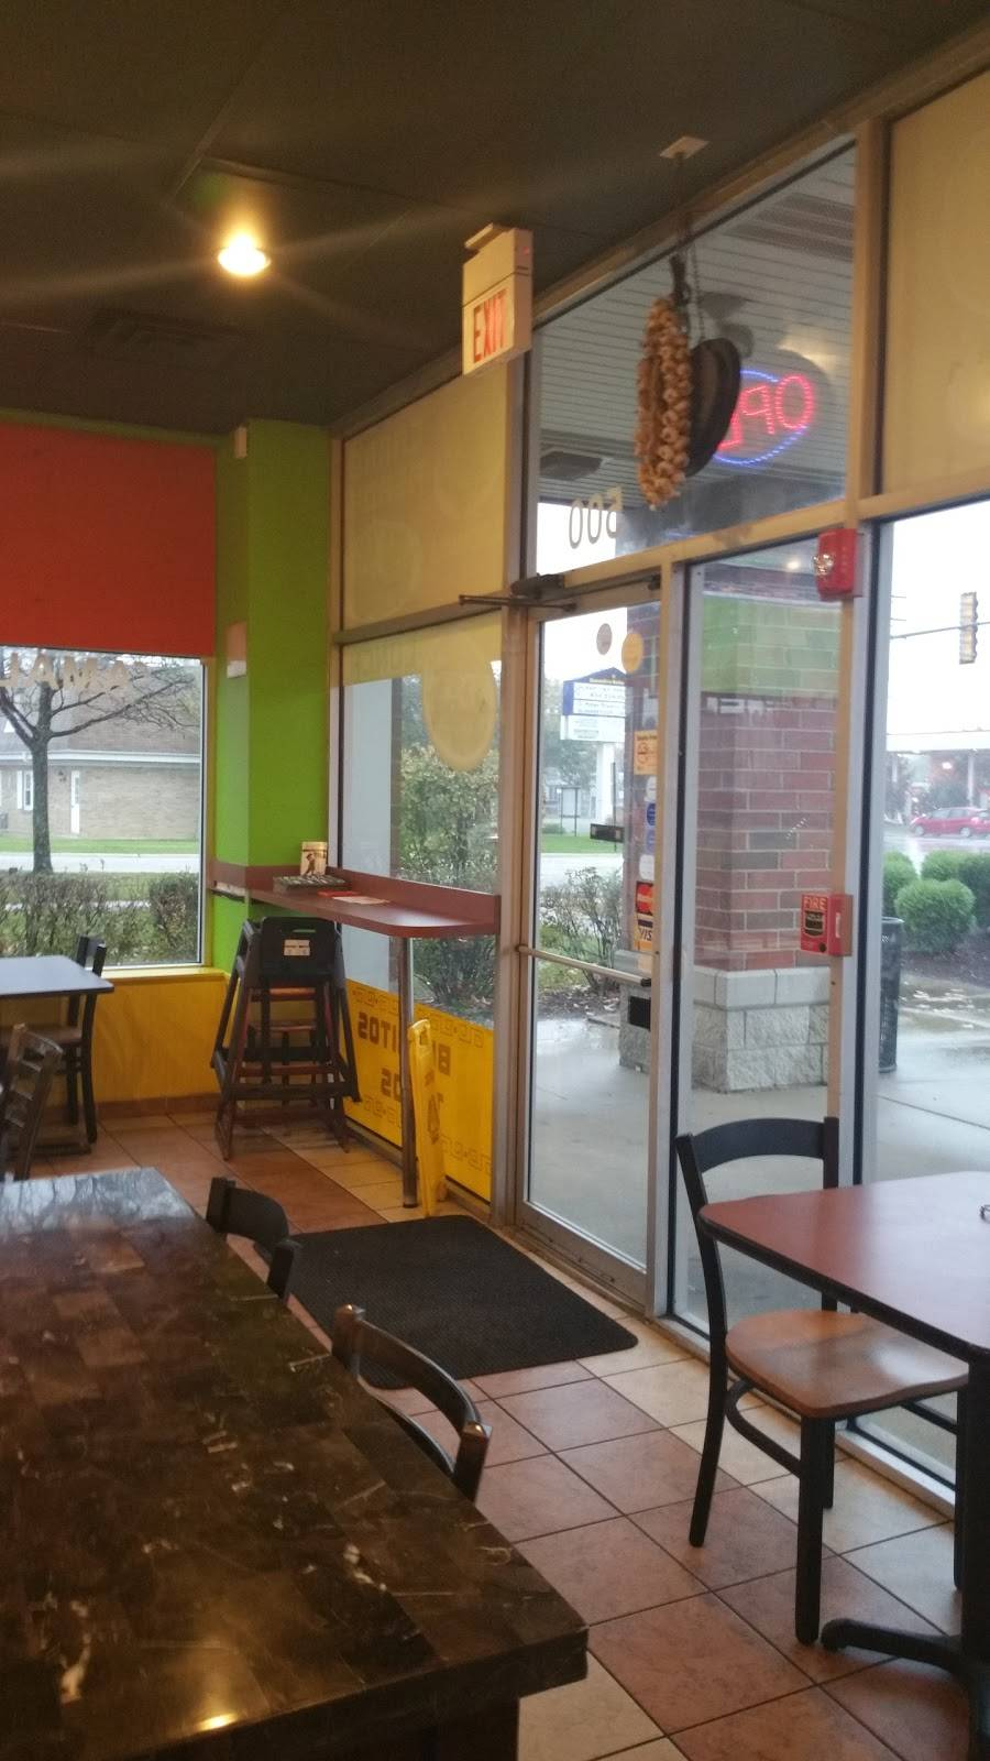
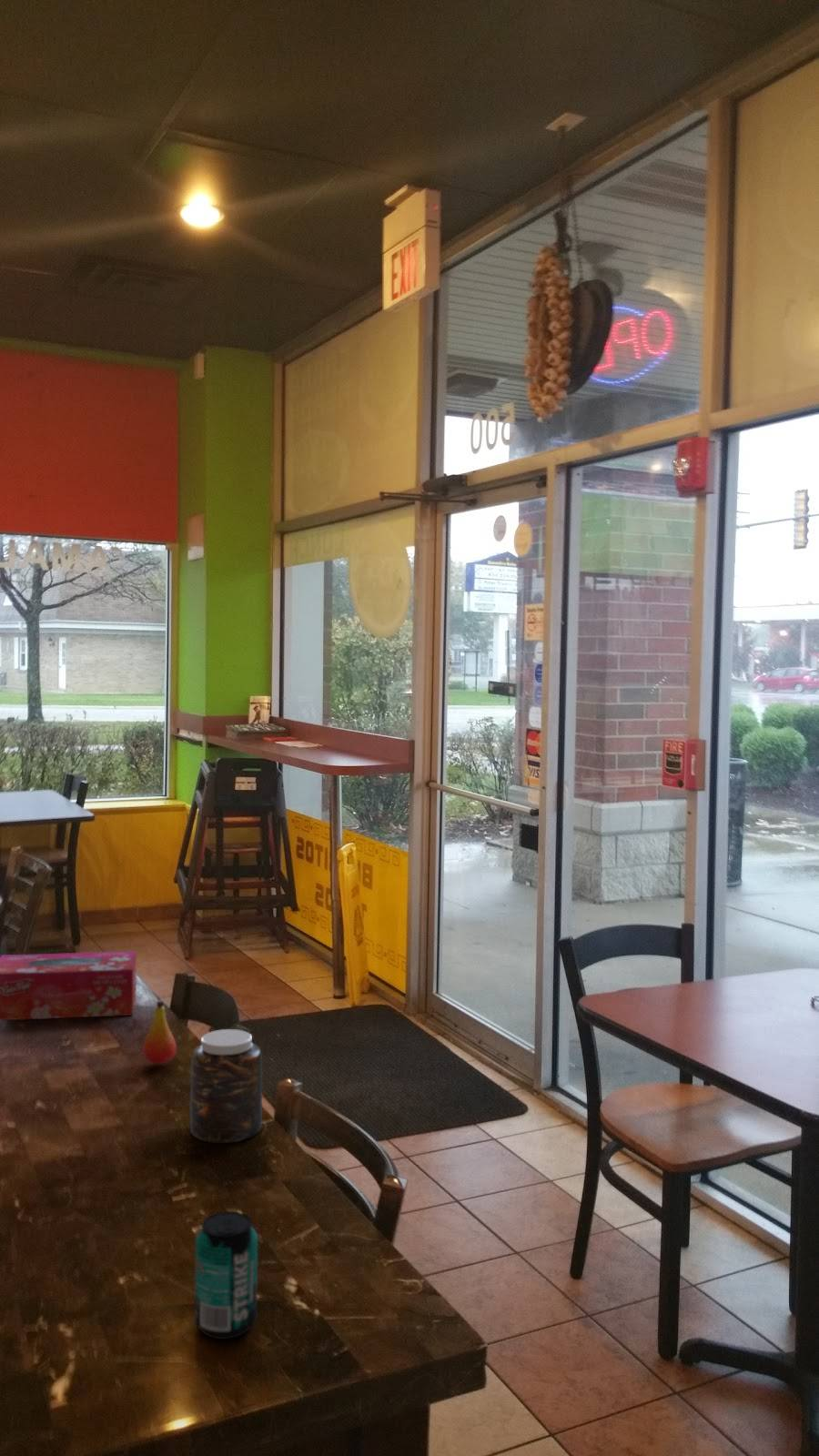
+ tissue box (66, 985)
+ hot sauce bottle (159, 1032)
+ jar (226, 1083)
+ beverage can (226, 1274)
